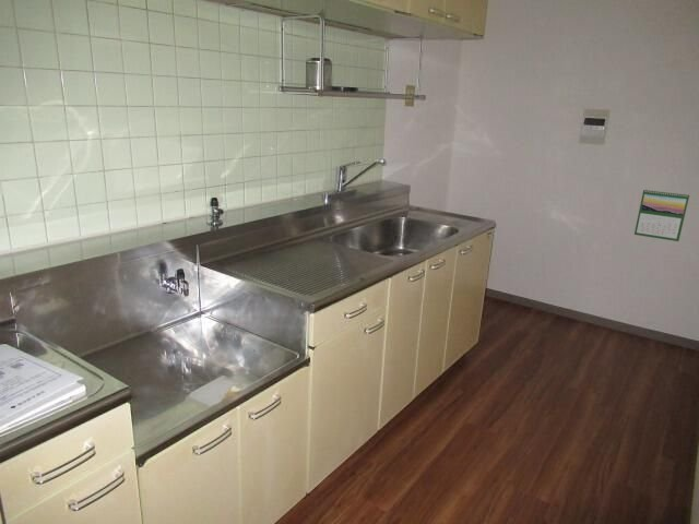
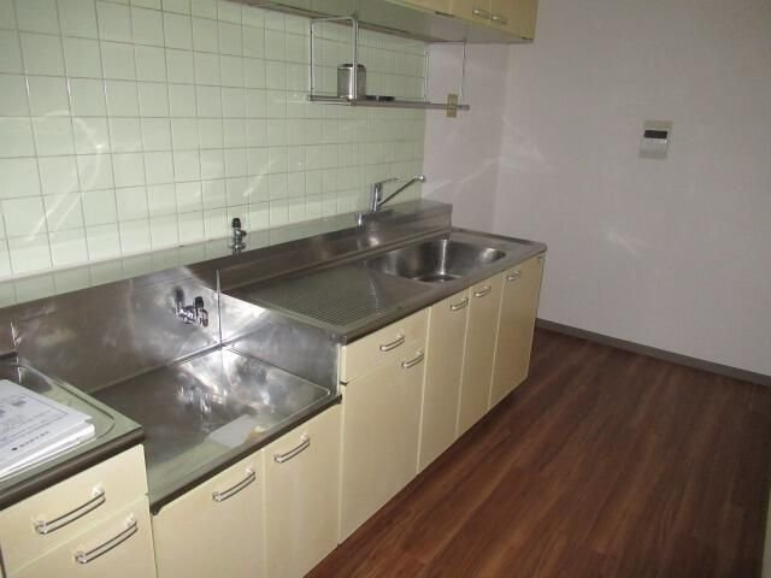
- calendar (661, 214)
